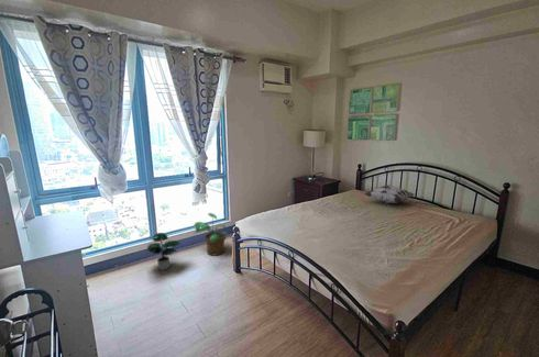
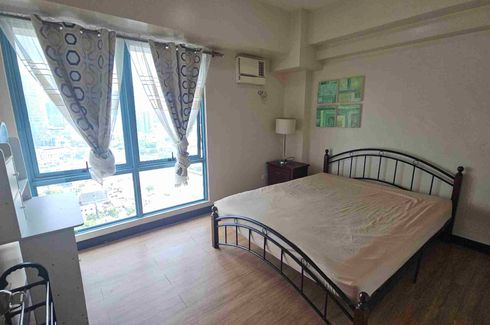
- decorative pillow (389, 193)
- potted plant (164, 252)
- potted plant (208, 235)
